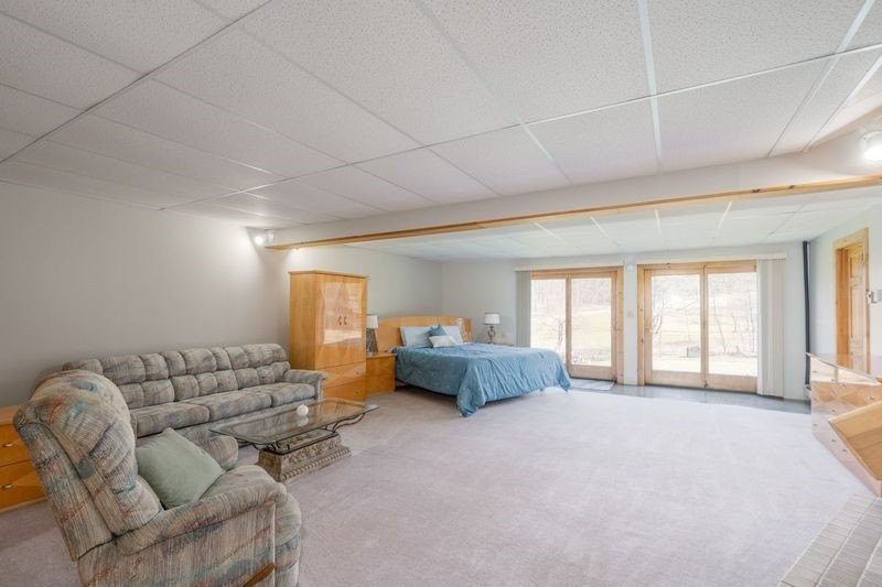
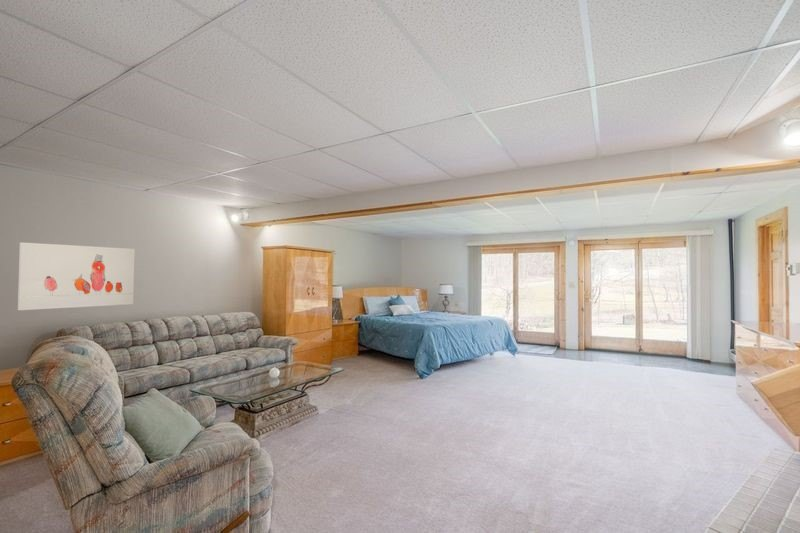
+ wall art (82, 276)
